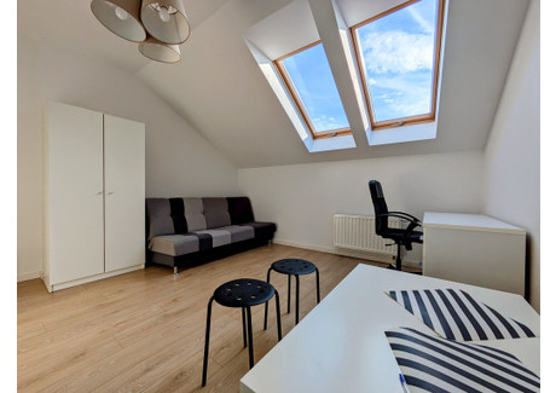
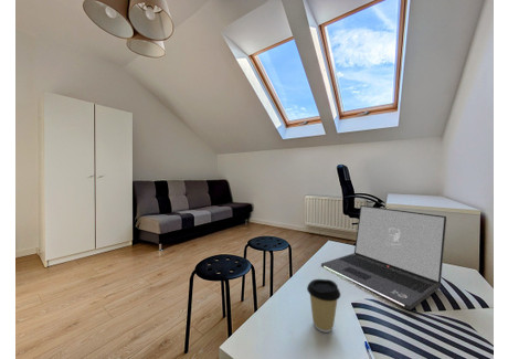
+ laptop (378, 243)
+ coffee cup (322, 304)
